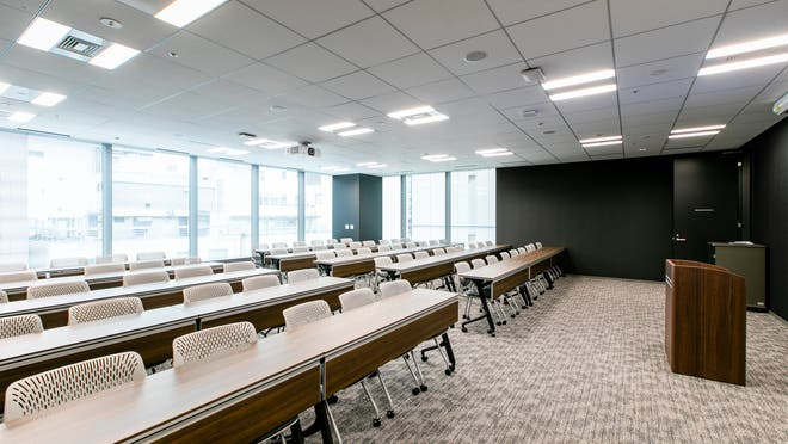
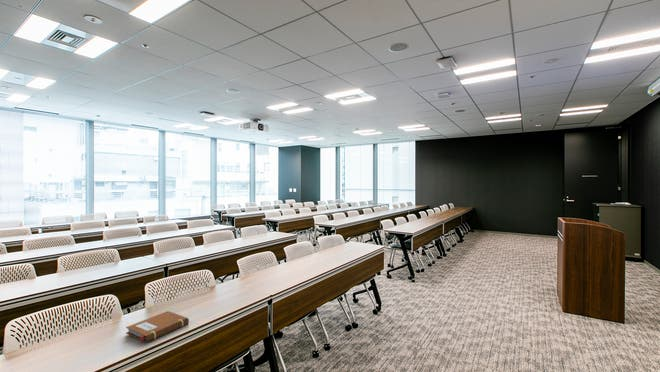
+ notebook (157, 326)
